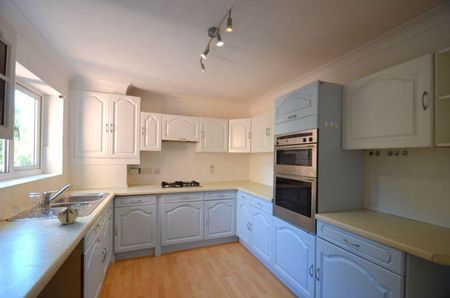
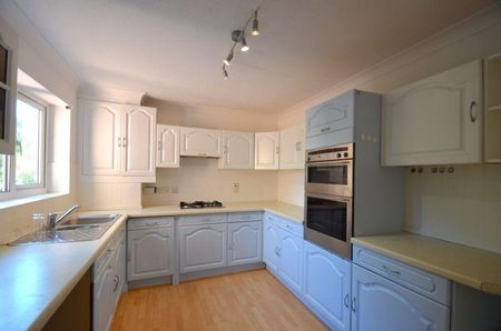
- teapot (68, 212)
